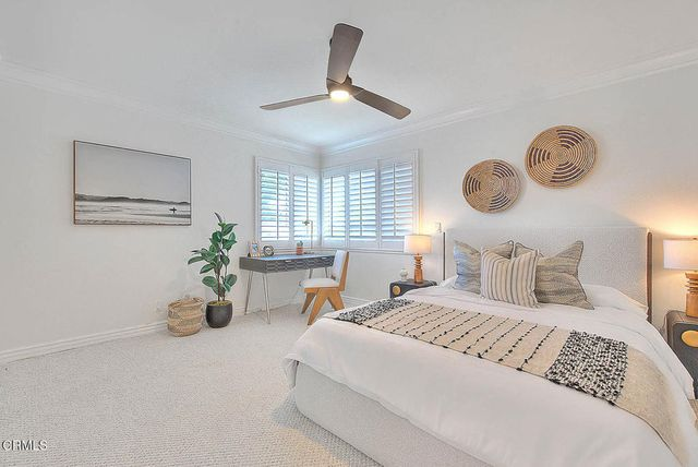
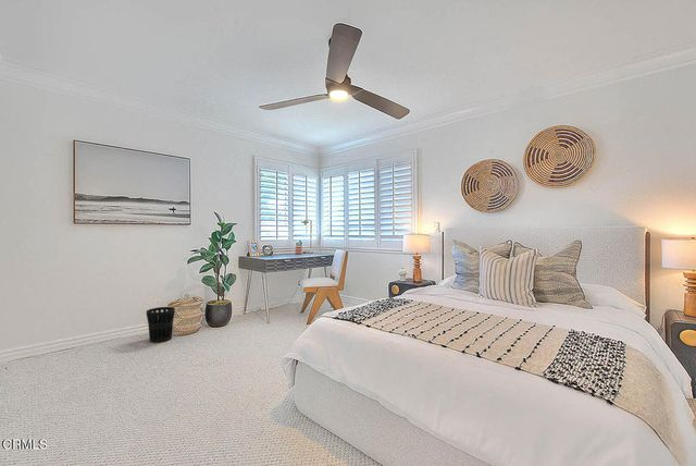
+ wastebasket (160, 323)
